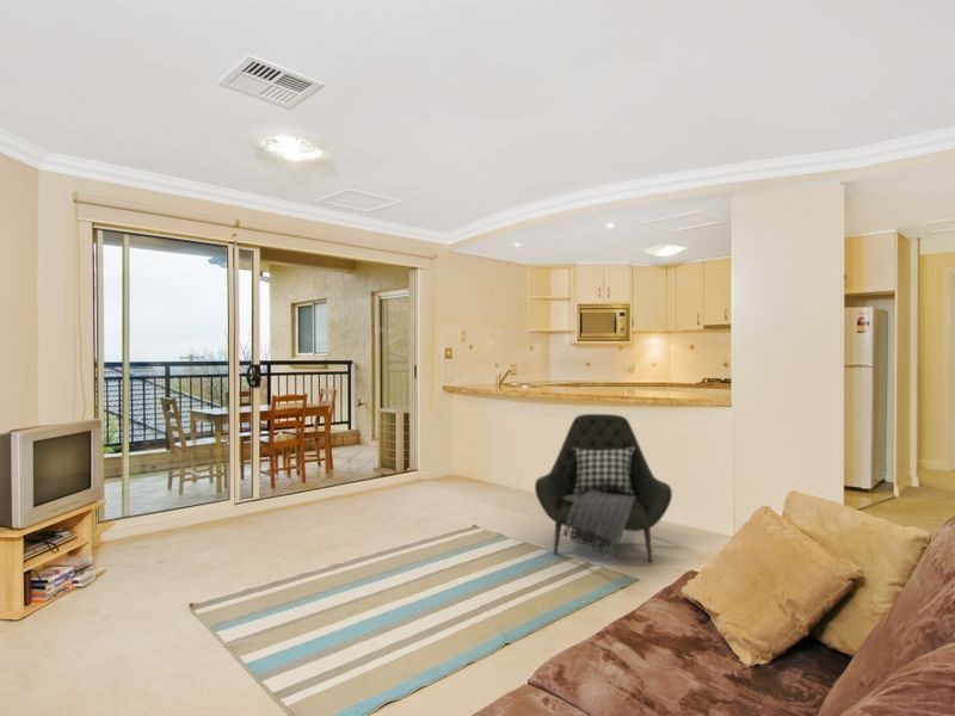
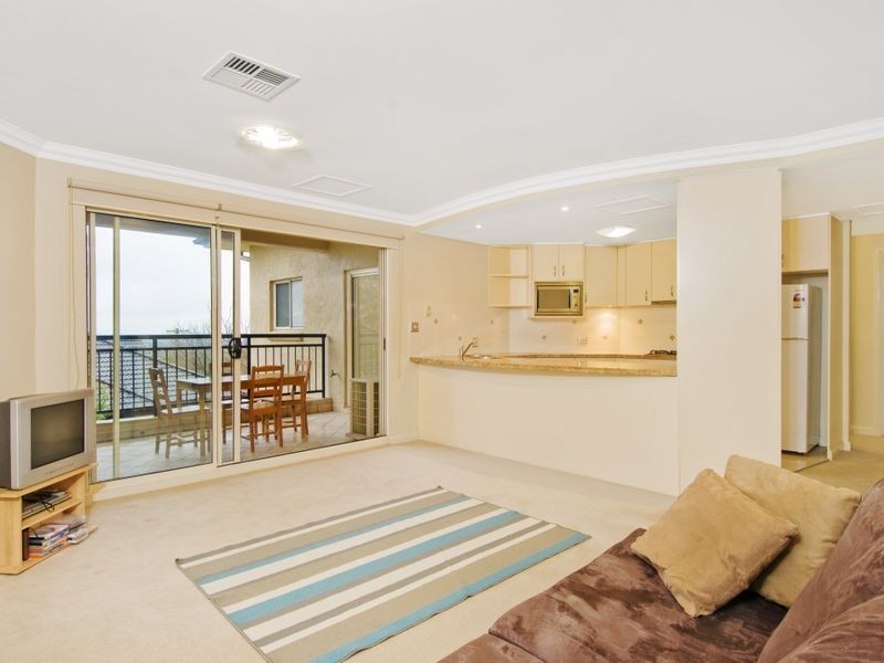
- armchair (600, 481)
